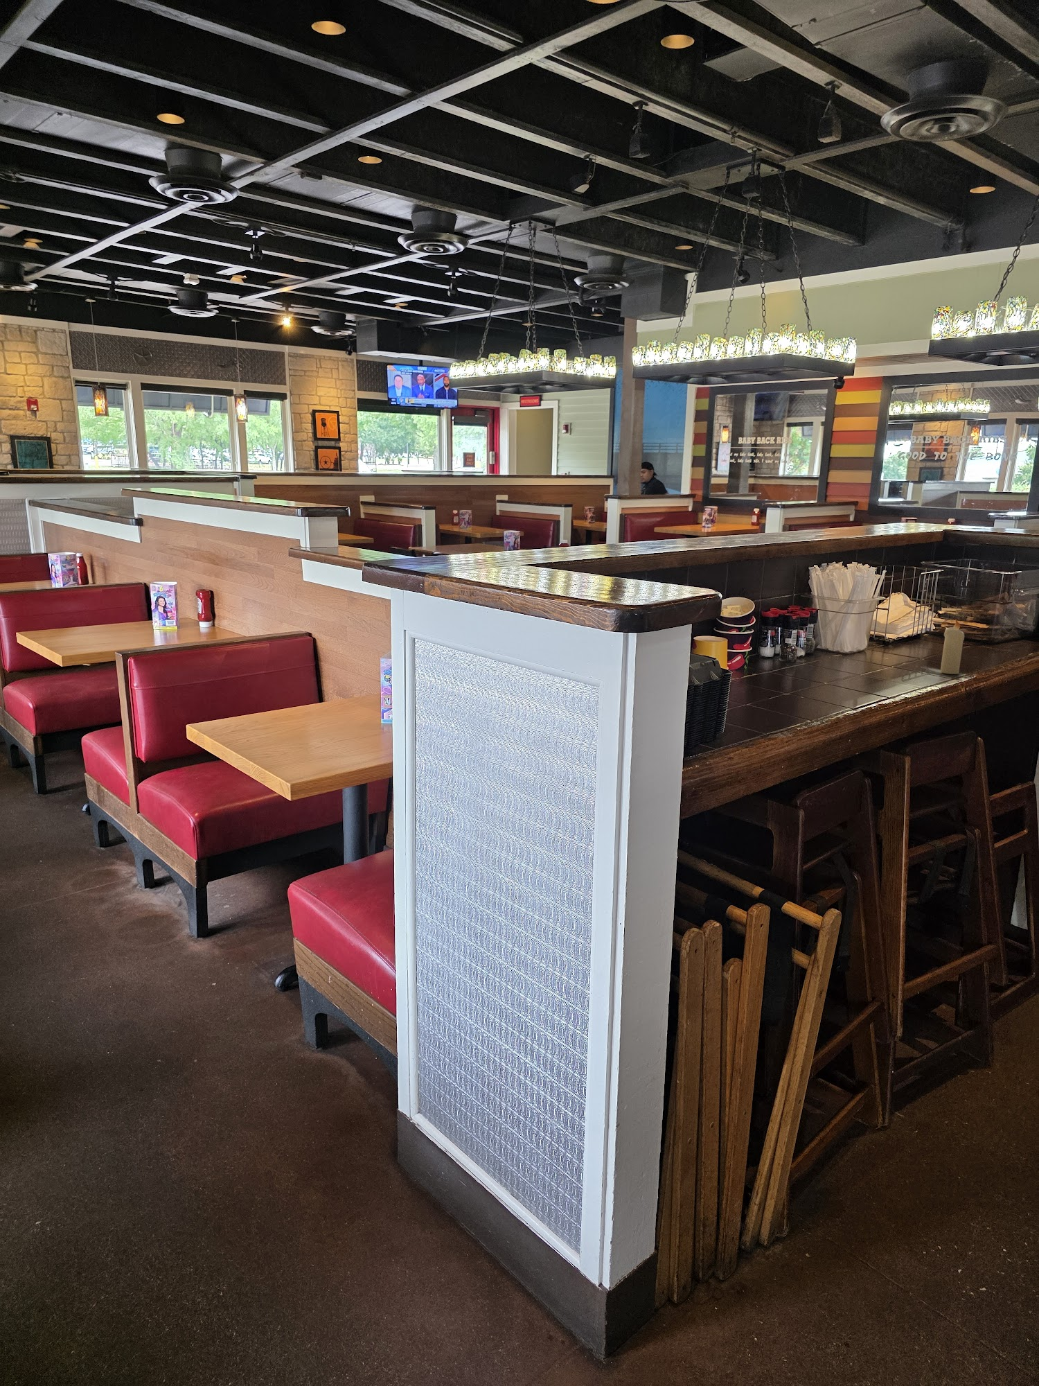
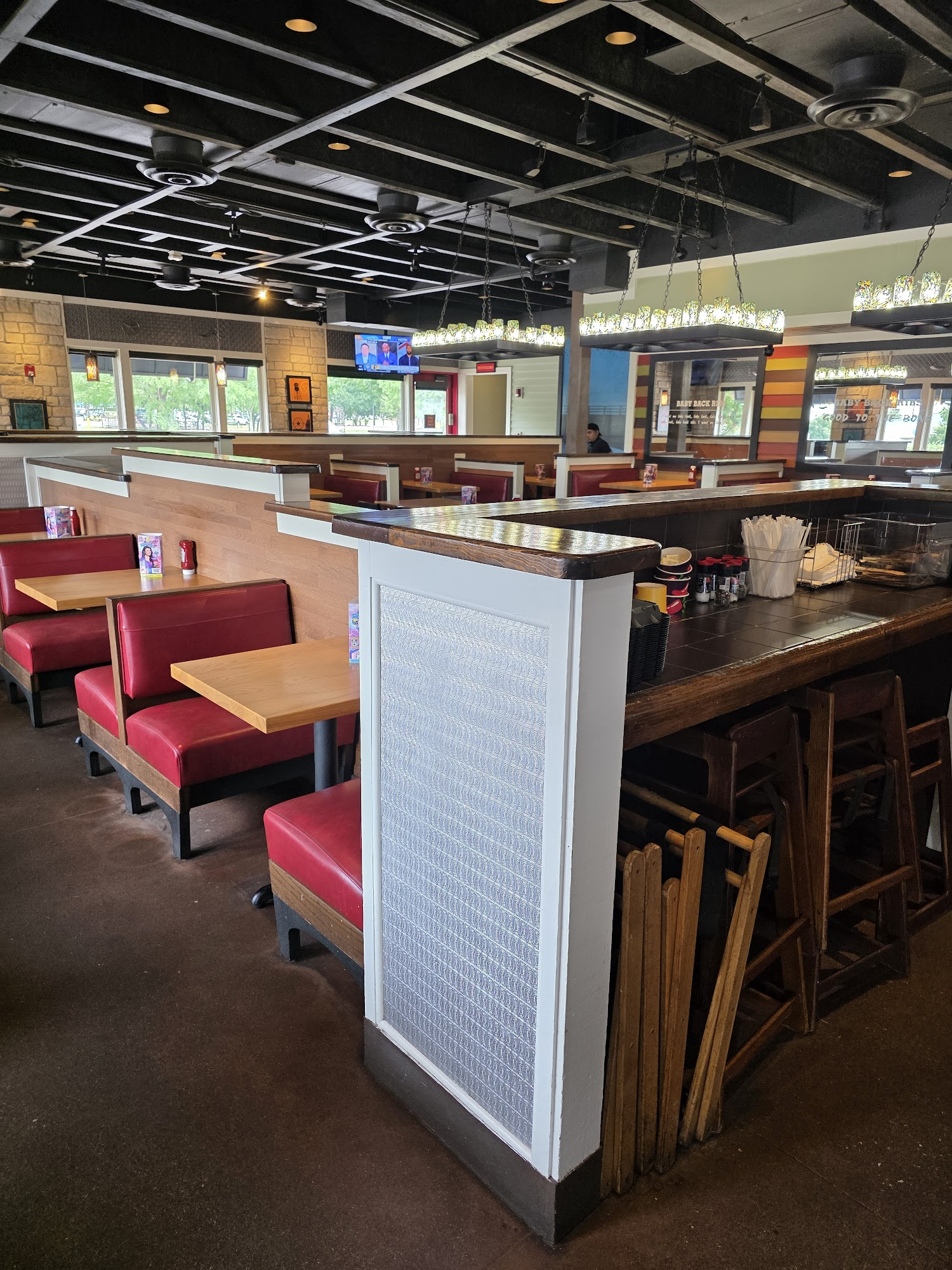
- candle (953, 646)
